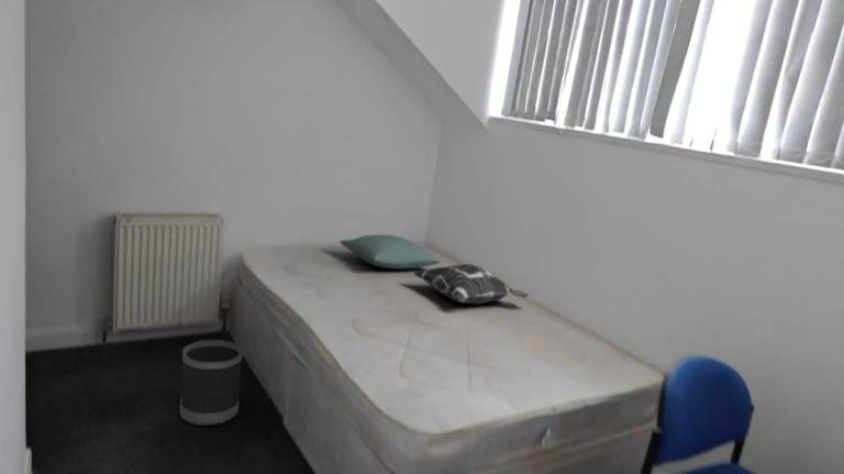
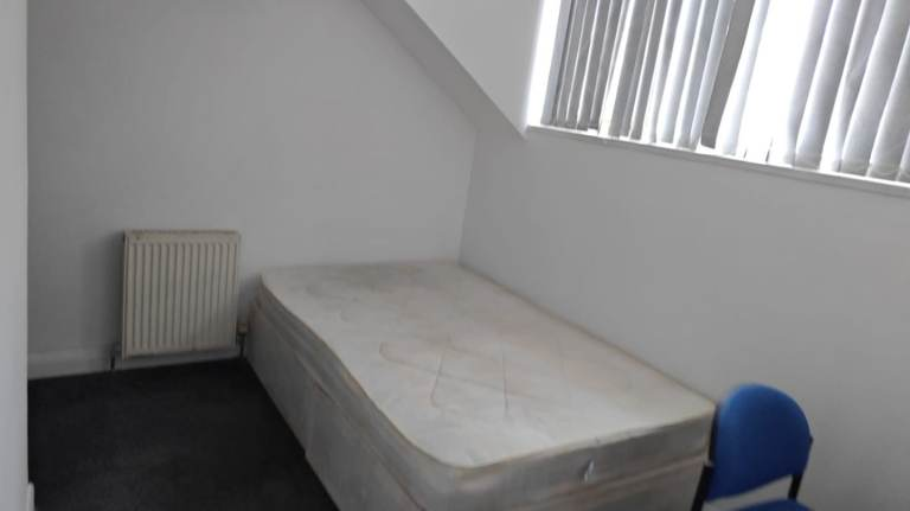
- pillow (389, 251)
- wastebasket (211, 381)
- decorative pillow (469, 284)
